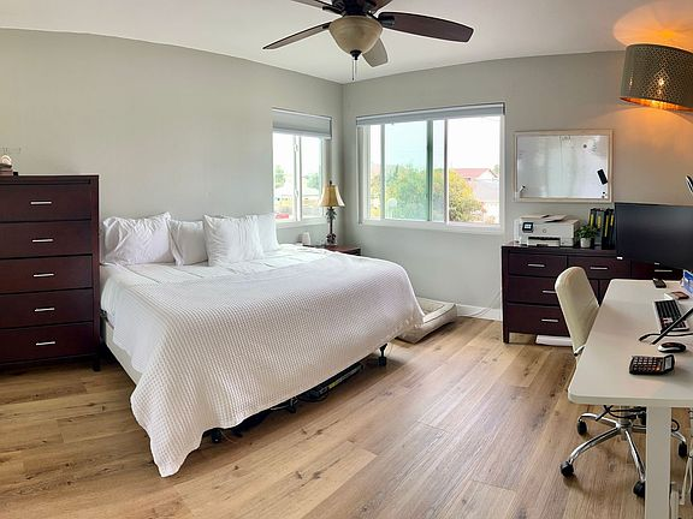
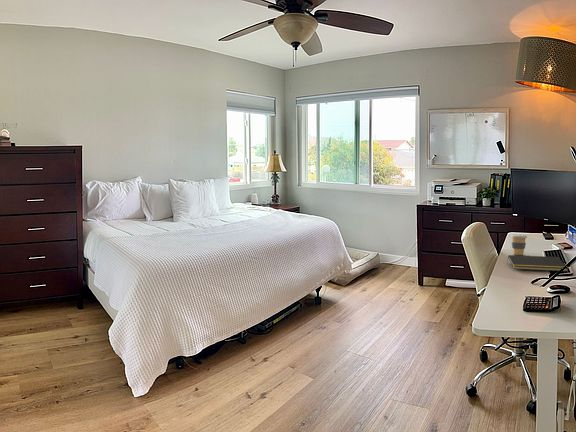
+ notepad (536, 262)
+ coffee cup (518, 244)
